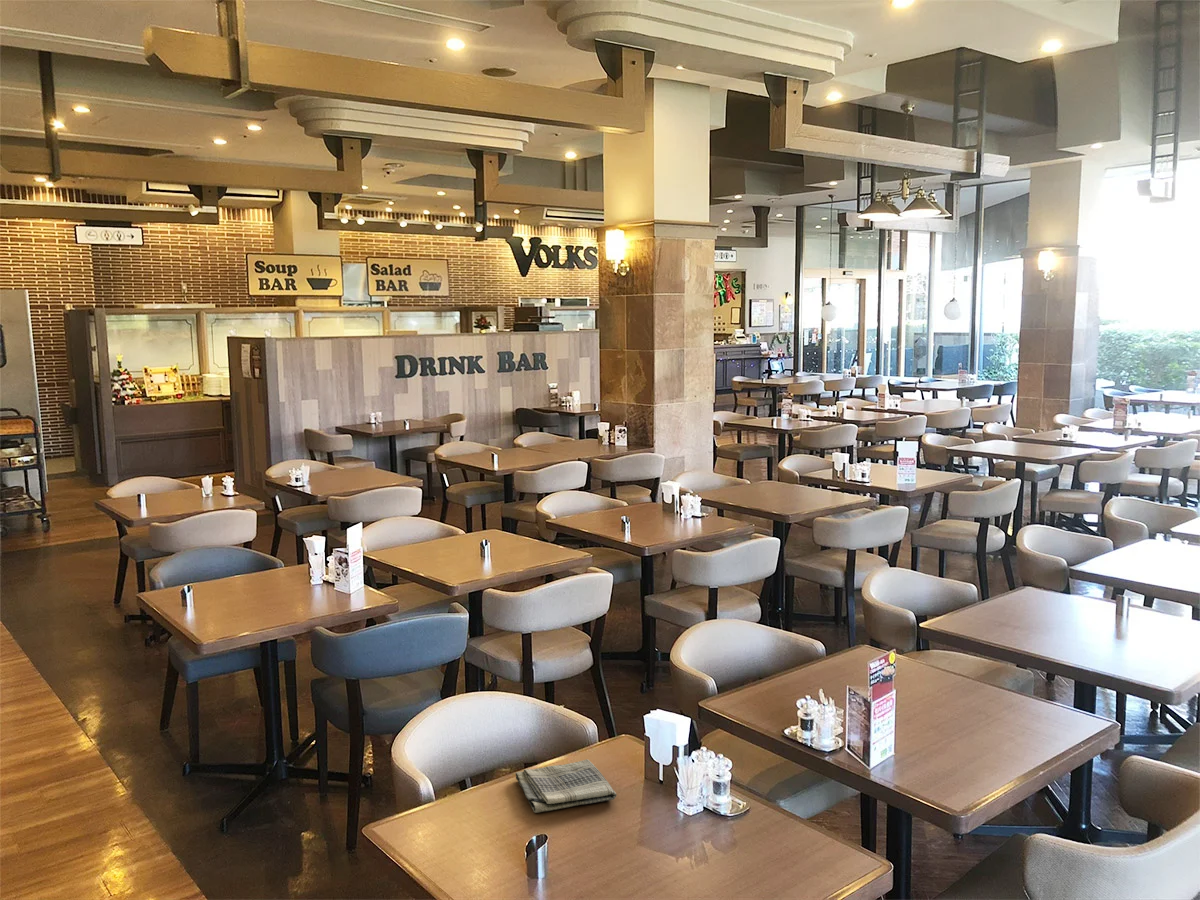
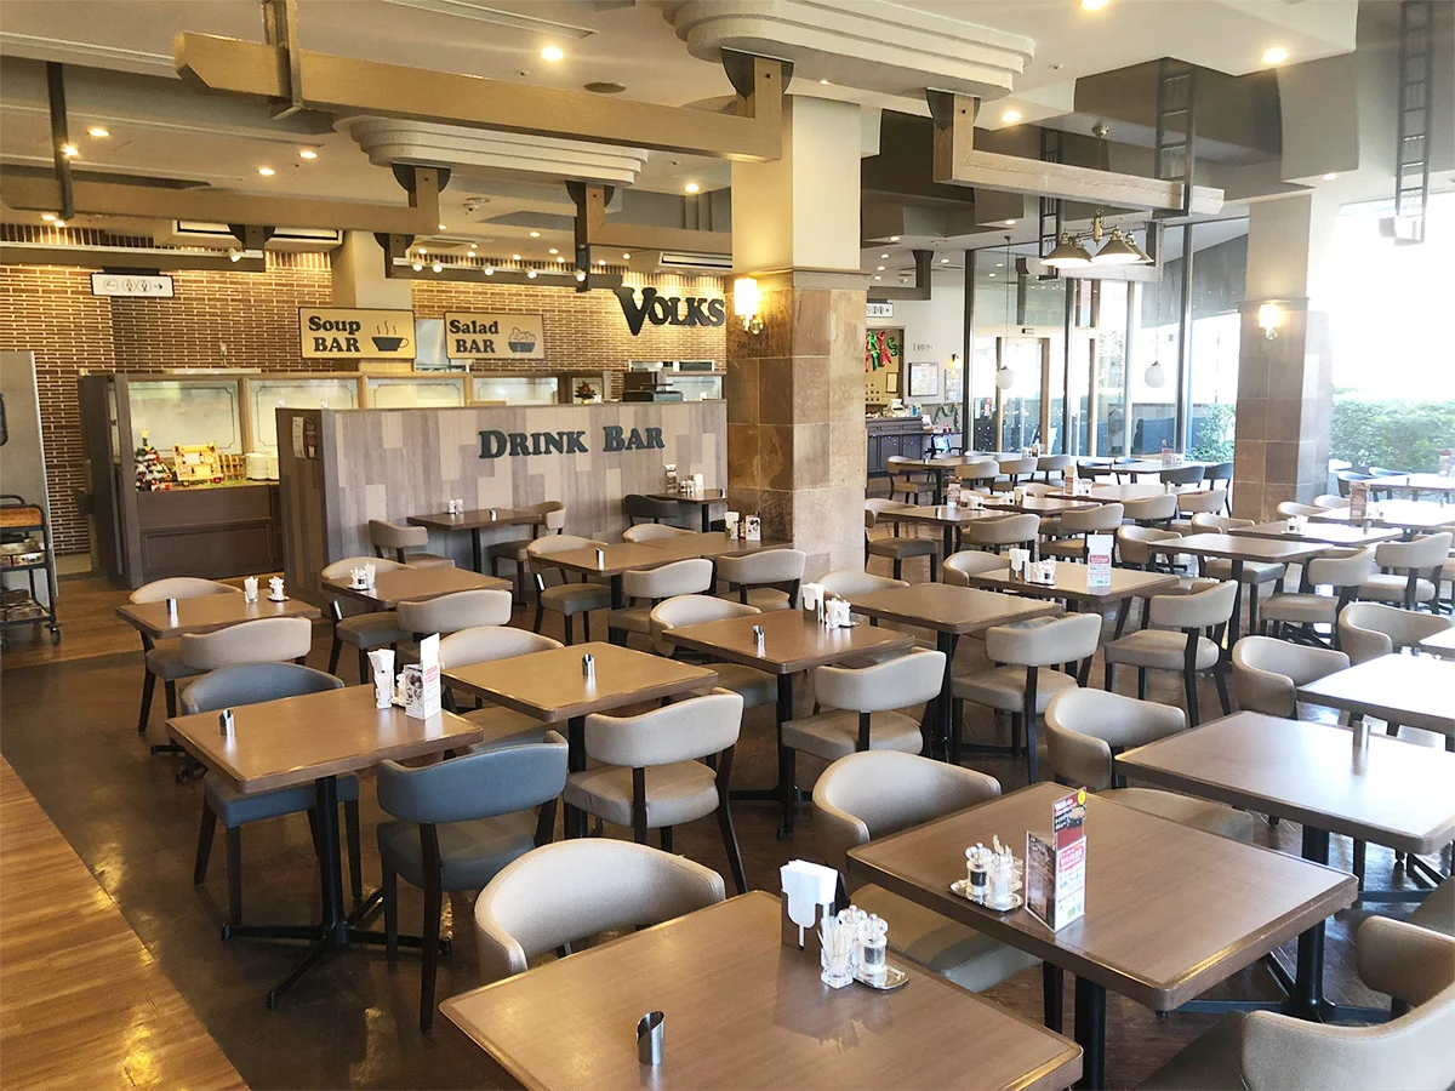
- dish towel (563, 782)
